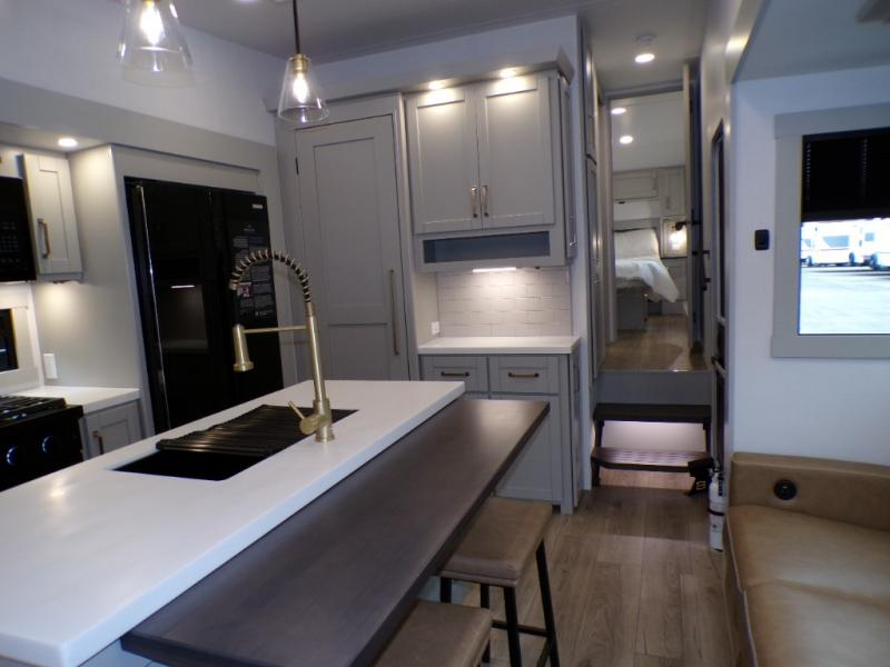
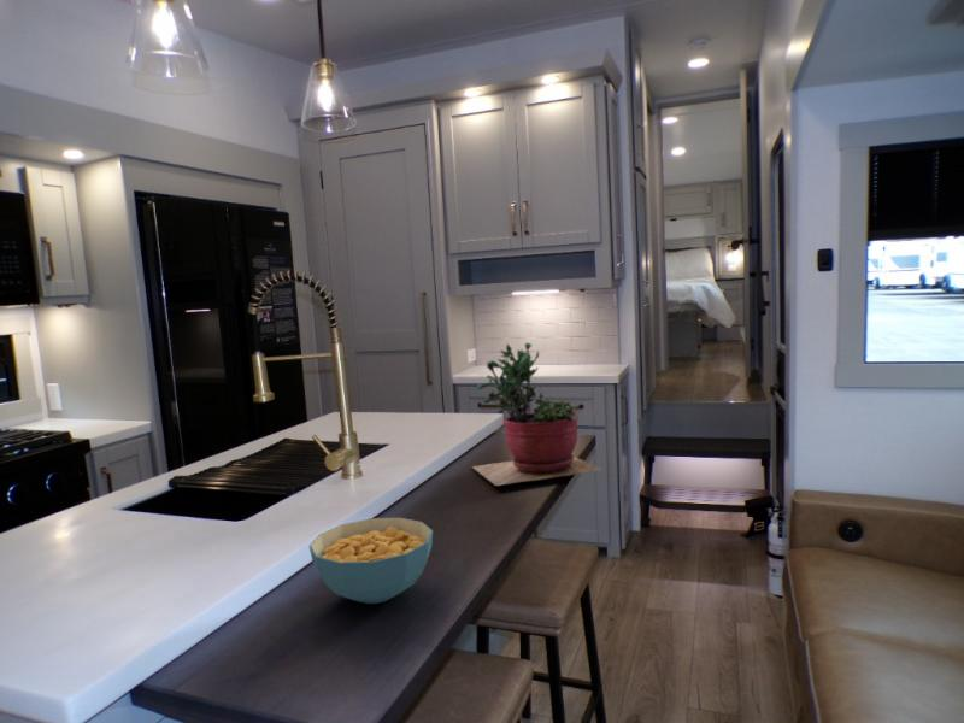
+ cereal bowl (374, 566)
+ succulent plant (528, 406)
